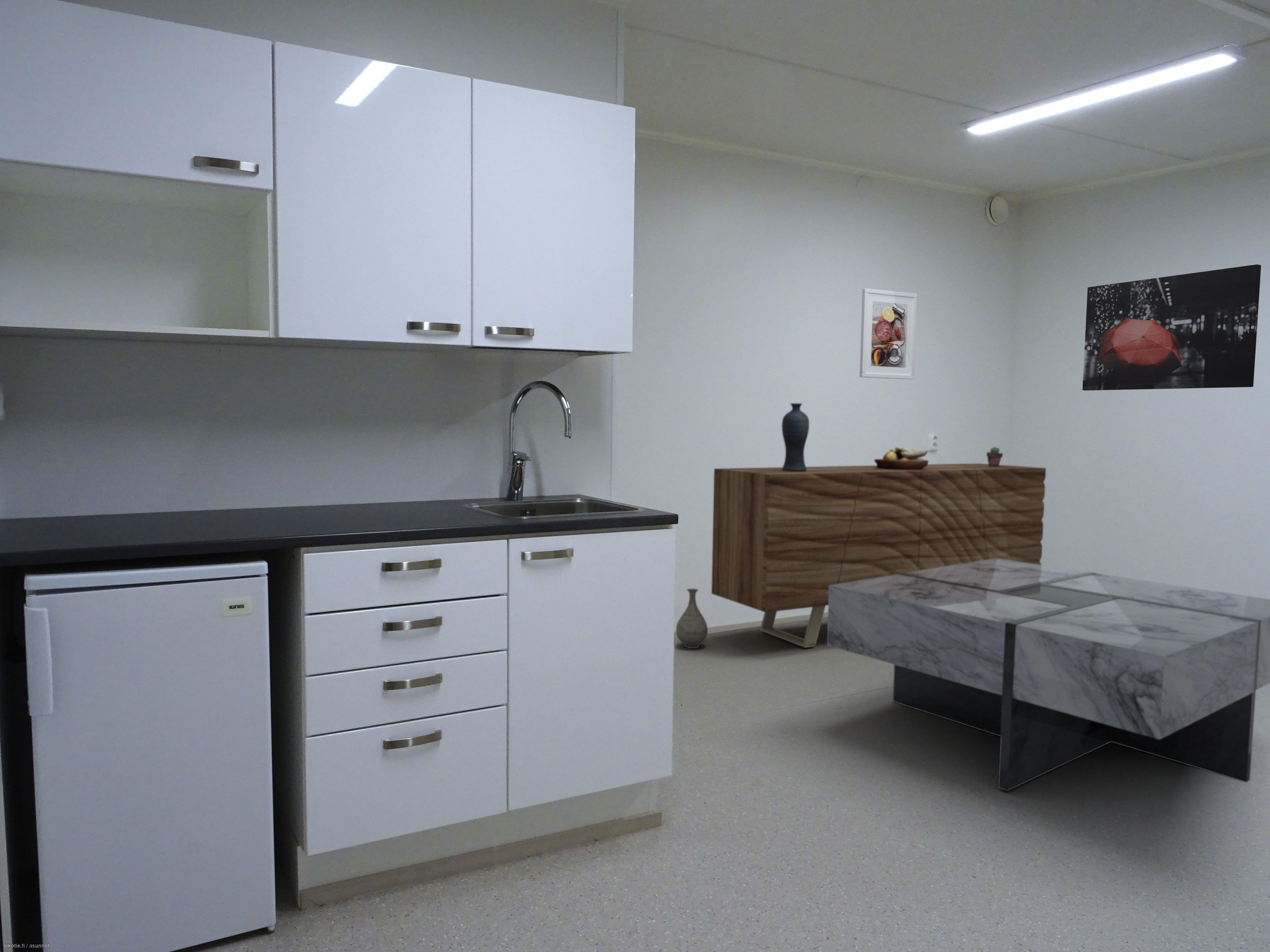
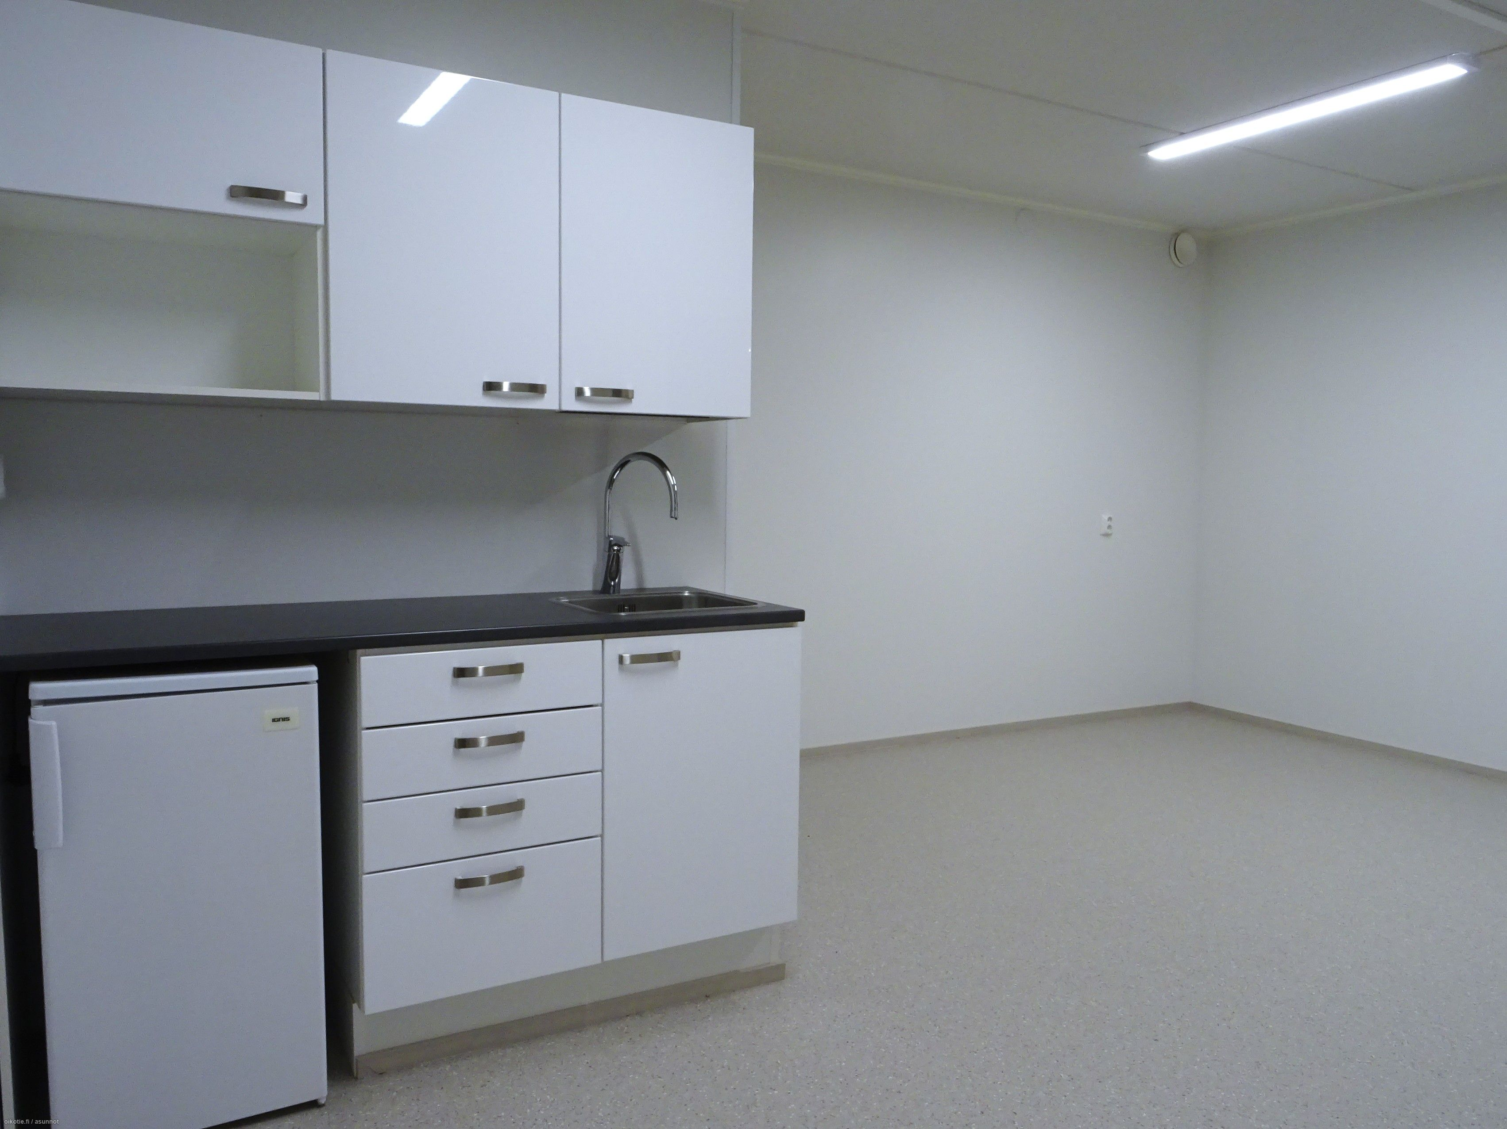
- vase (795, 437)
- vase (692, 618)
- wall art (1164, 333)
- fruit bowl (902, 457)
- coffee table (1054, 666)
- sideboard (886, 547)
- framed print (889, 335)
- potted succulent (994, 456)
